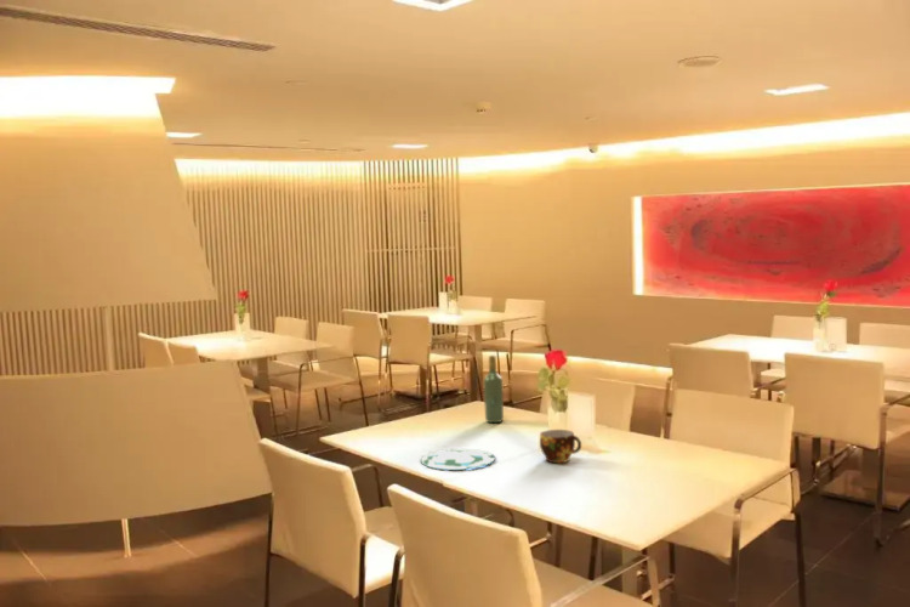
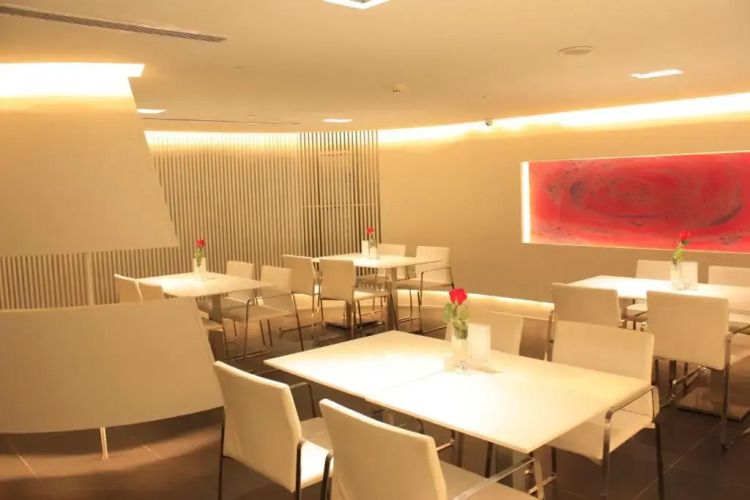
- wine bottle (493, 388)
- cup (559, 446)
- plate (457, 455)
